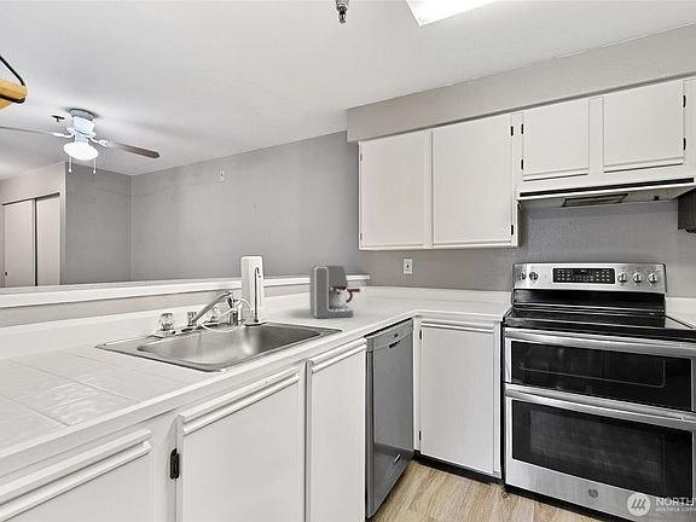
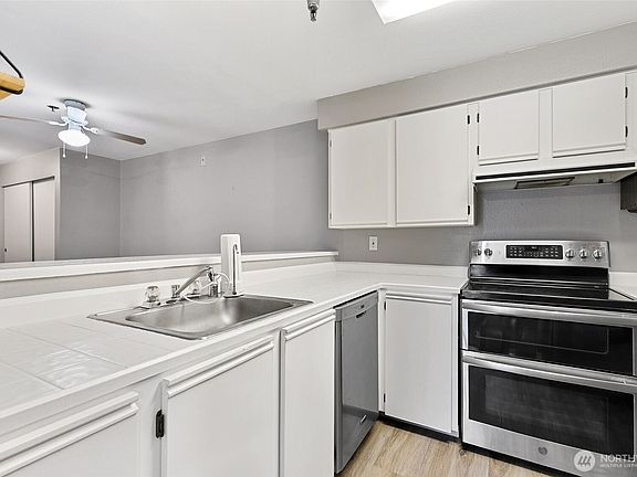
- coffee maker (329, 289)
